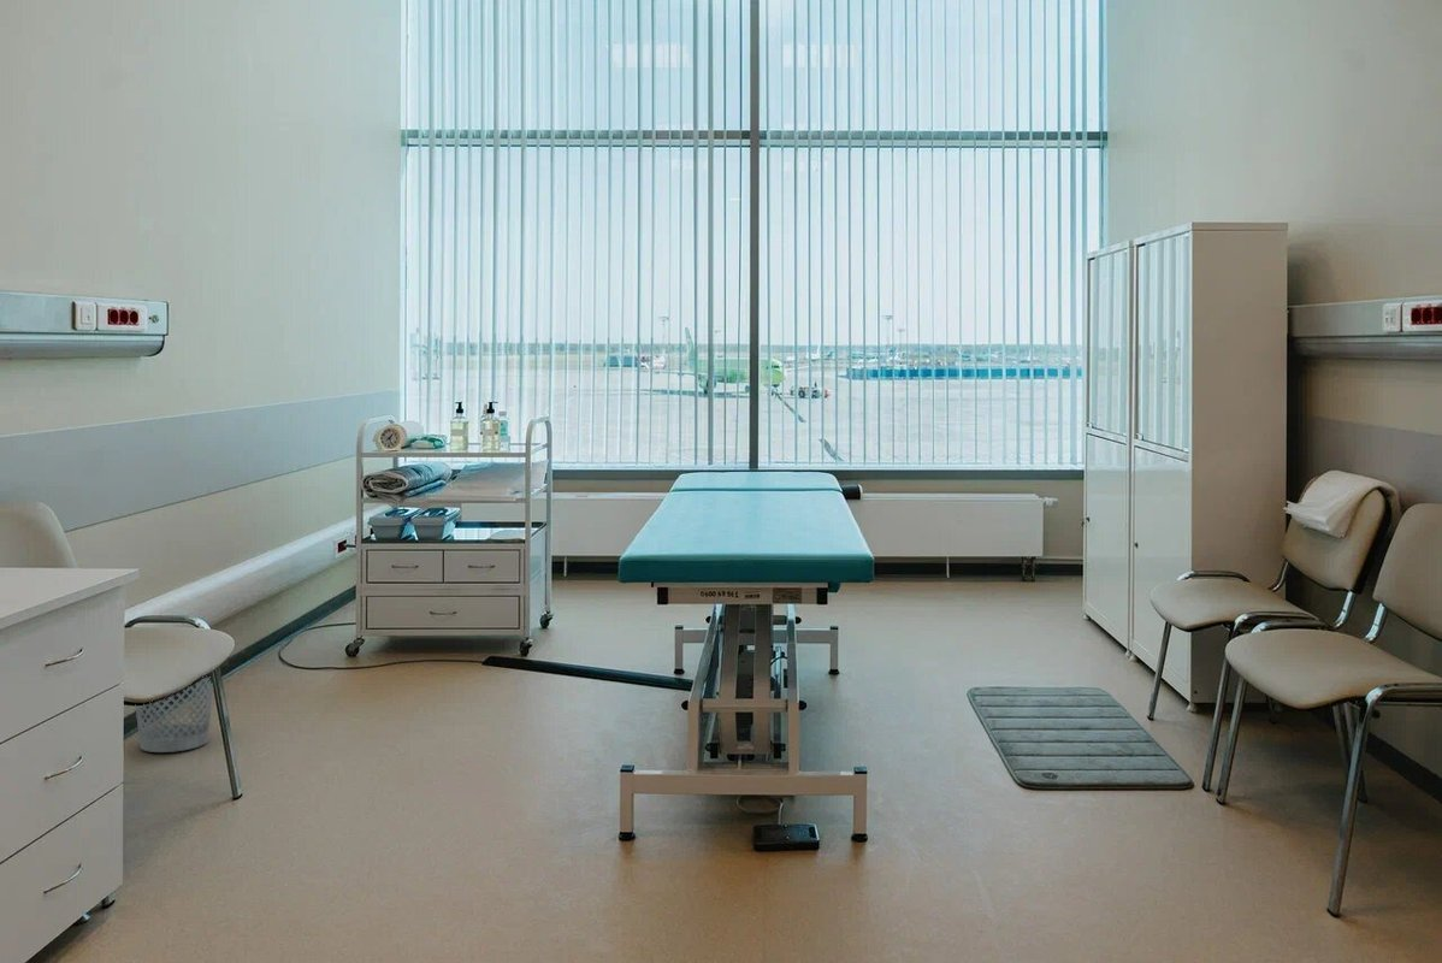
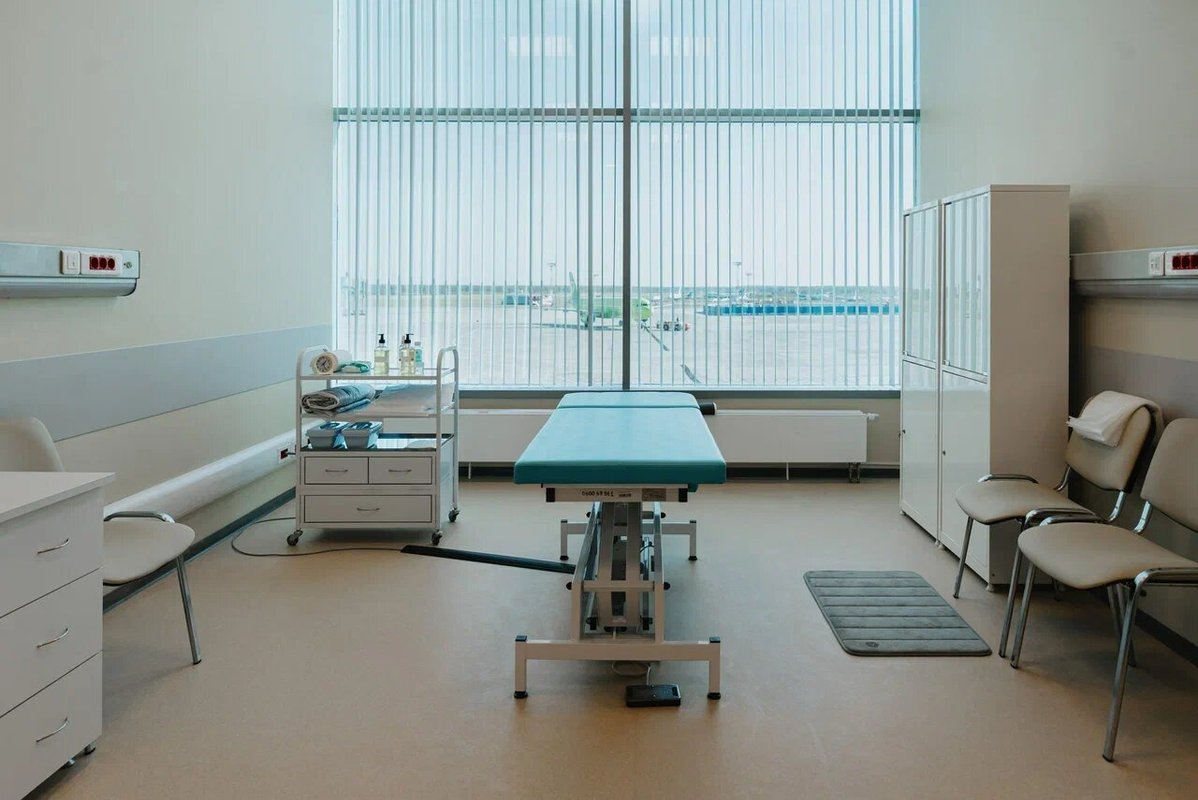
- wastebasket (173, 696)
